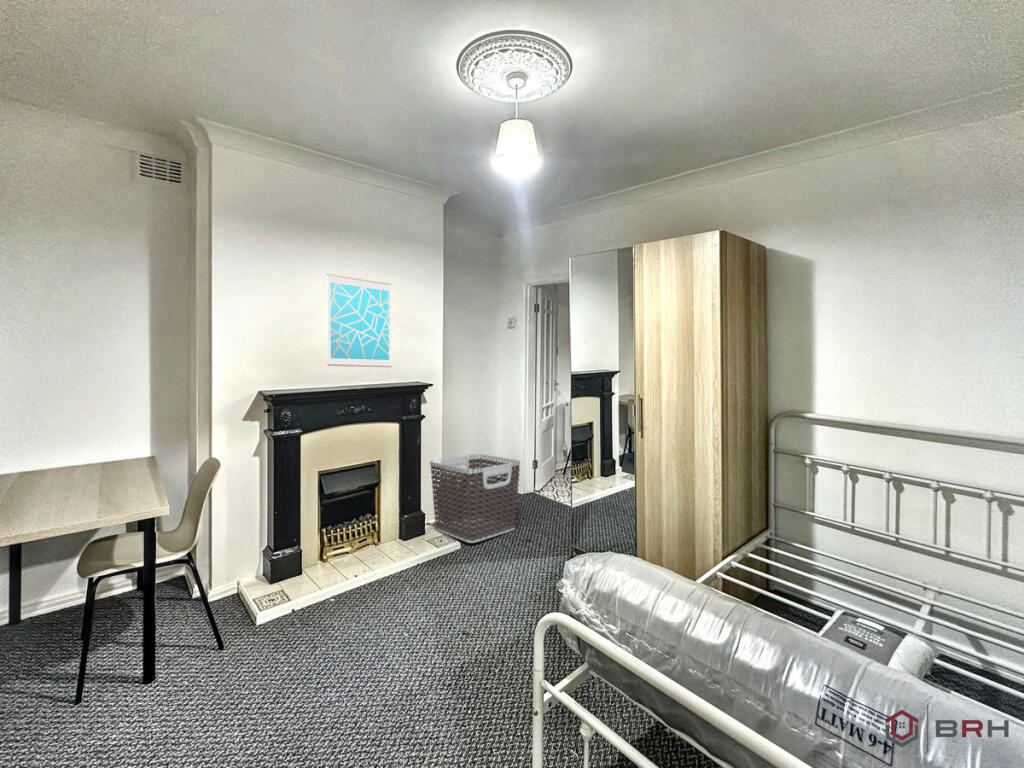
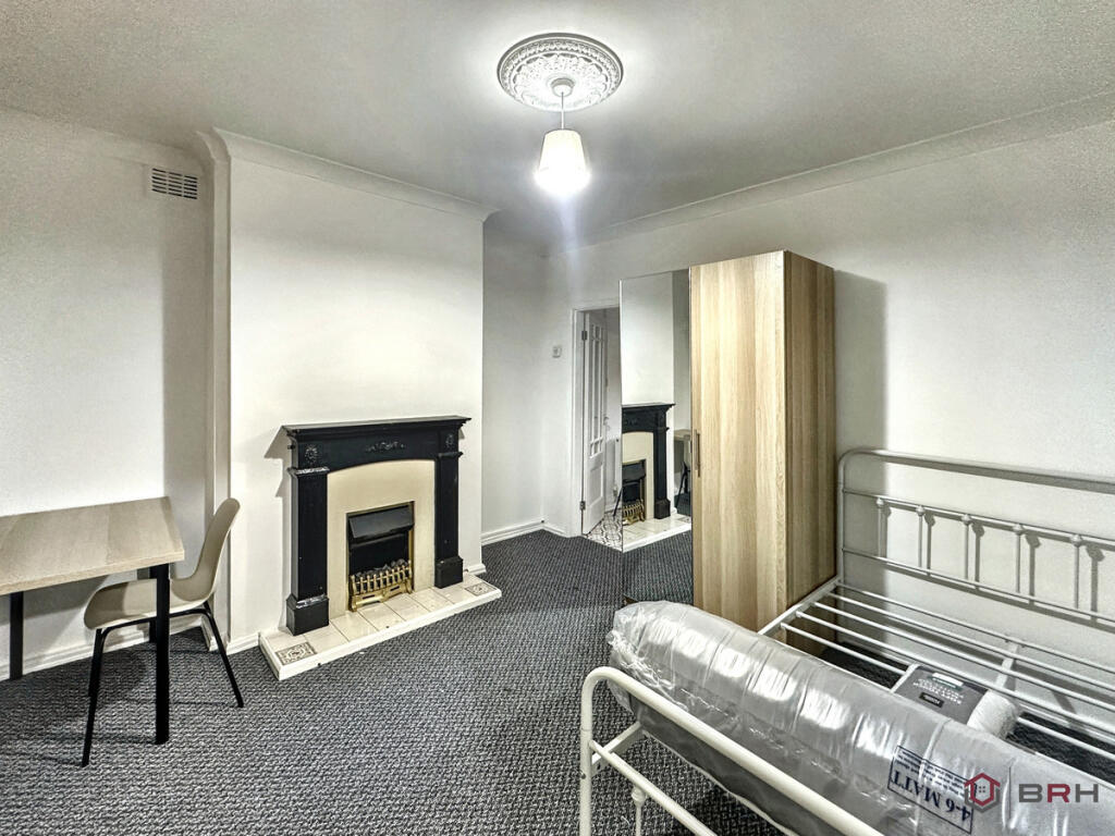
- wall art (360, 322)
- clothes hamper (475, 494)
